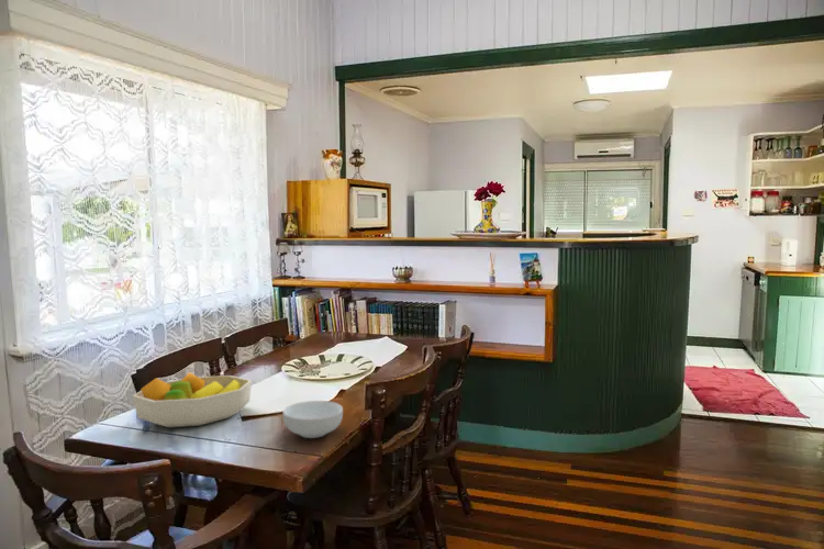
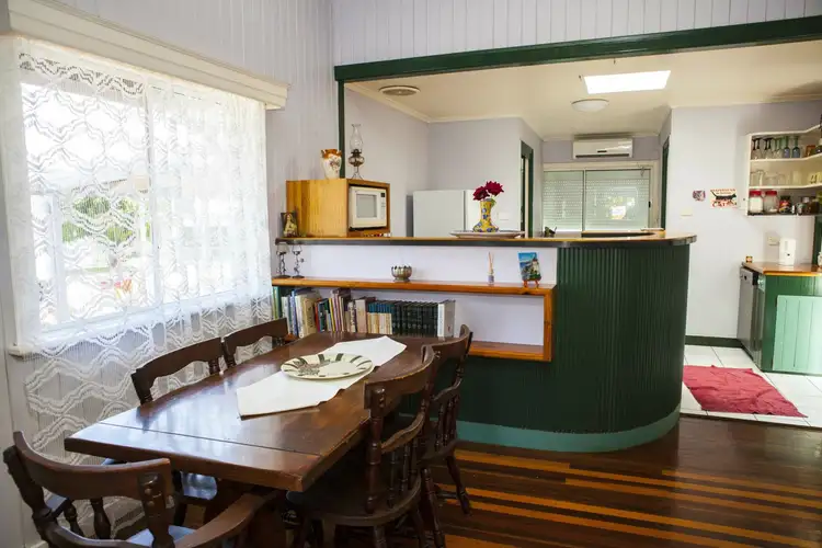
- cereal bowl (313, 421)
- fruit bowl (194, 395)
